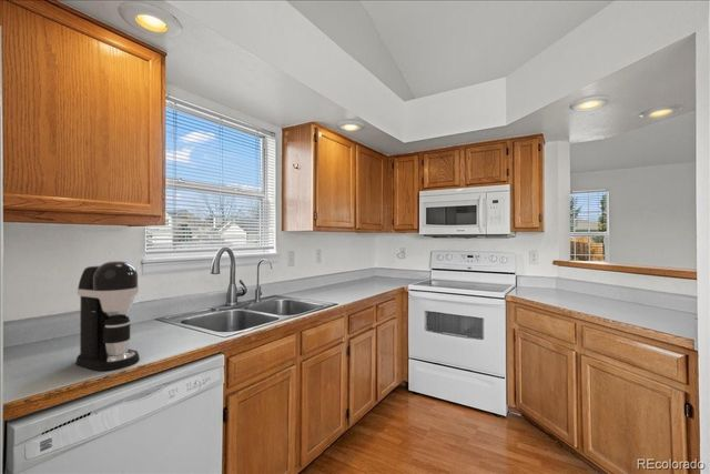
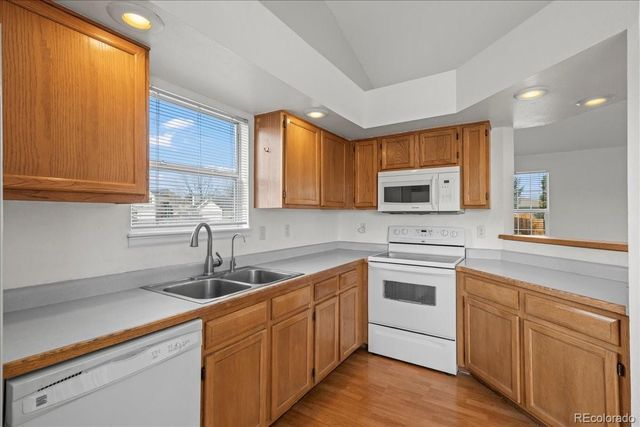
- coffee maker (108, 311)
